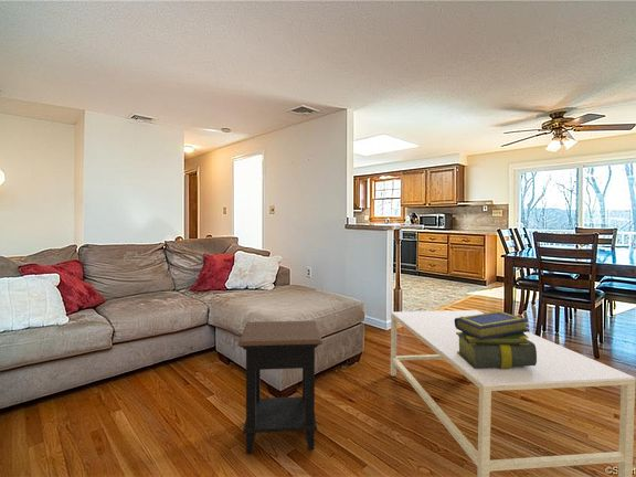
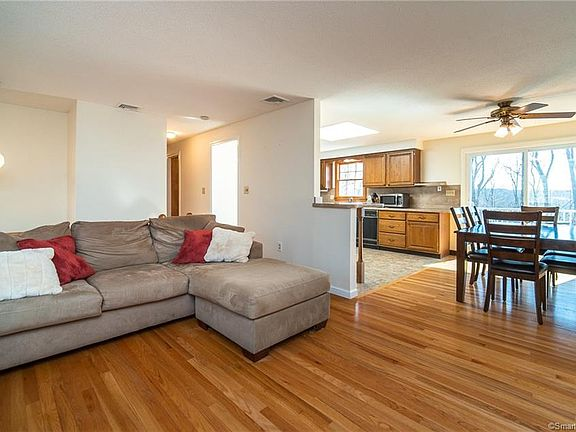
- stack of books (492, 338)
- side table (280, 368)
- coffee table (478, 375)
